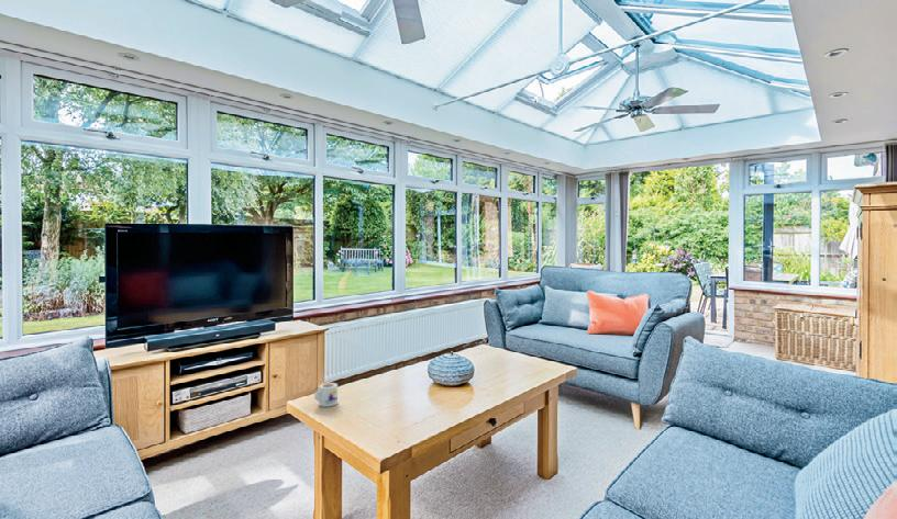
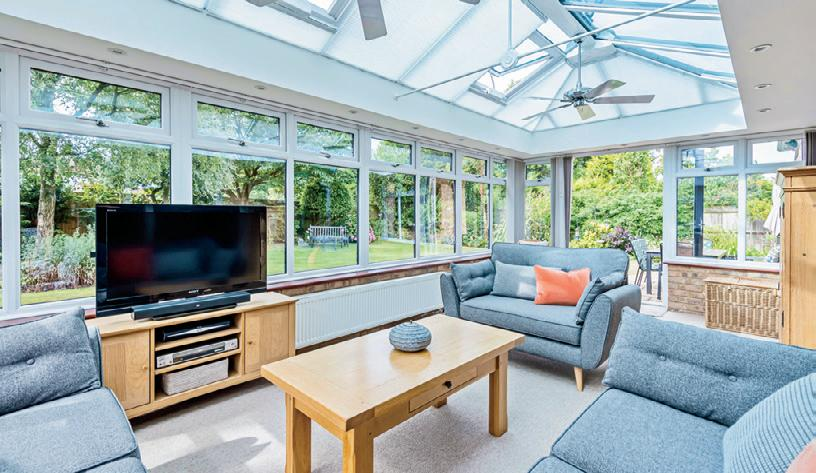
- mug (325, 395)
